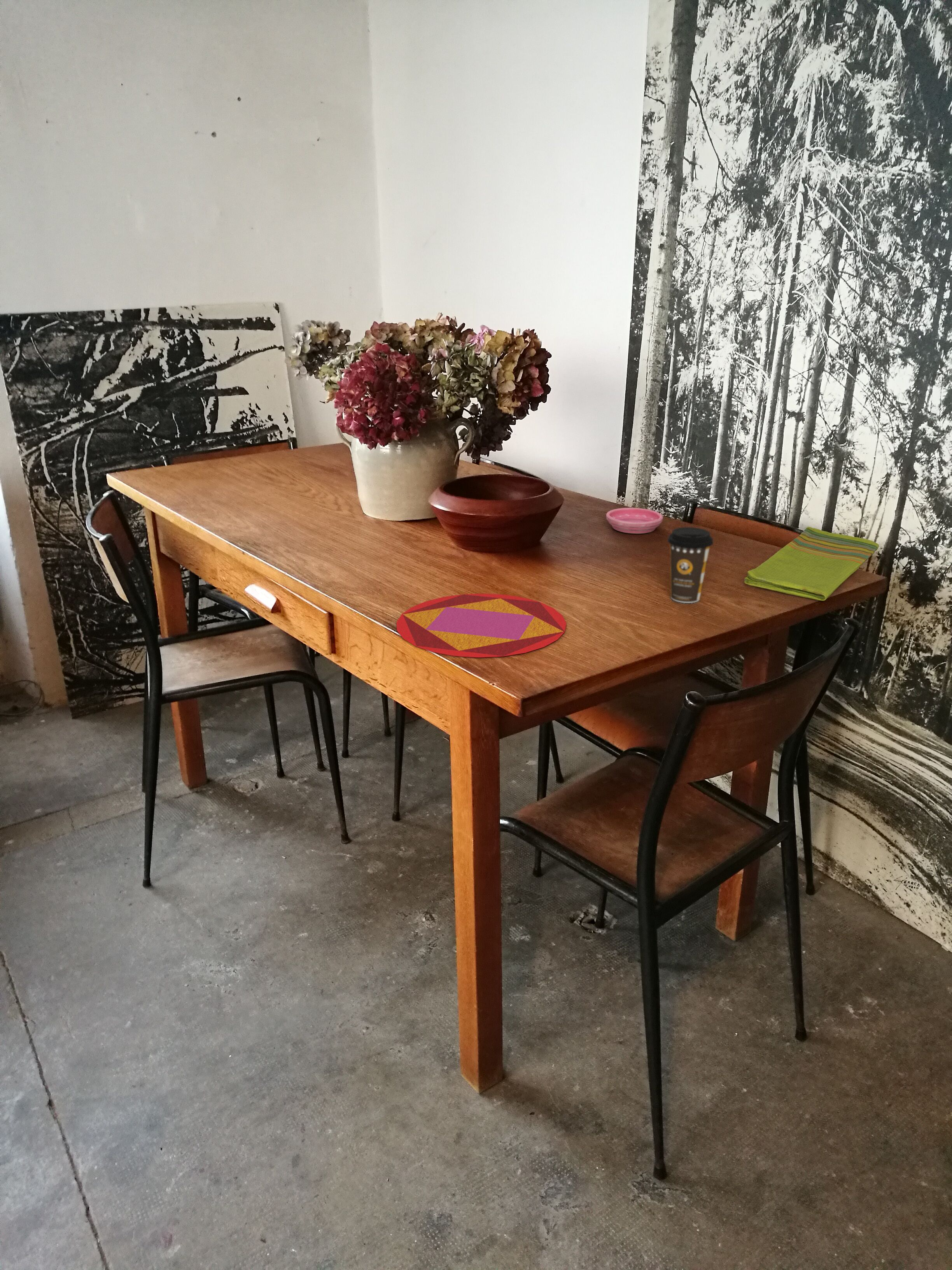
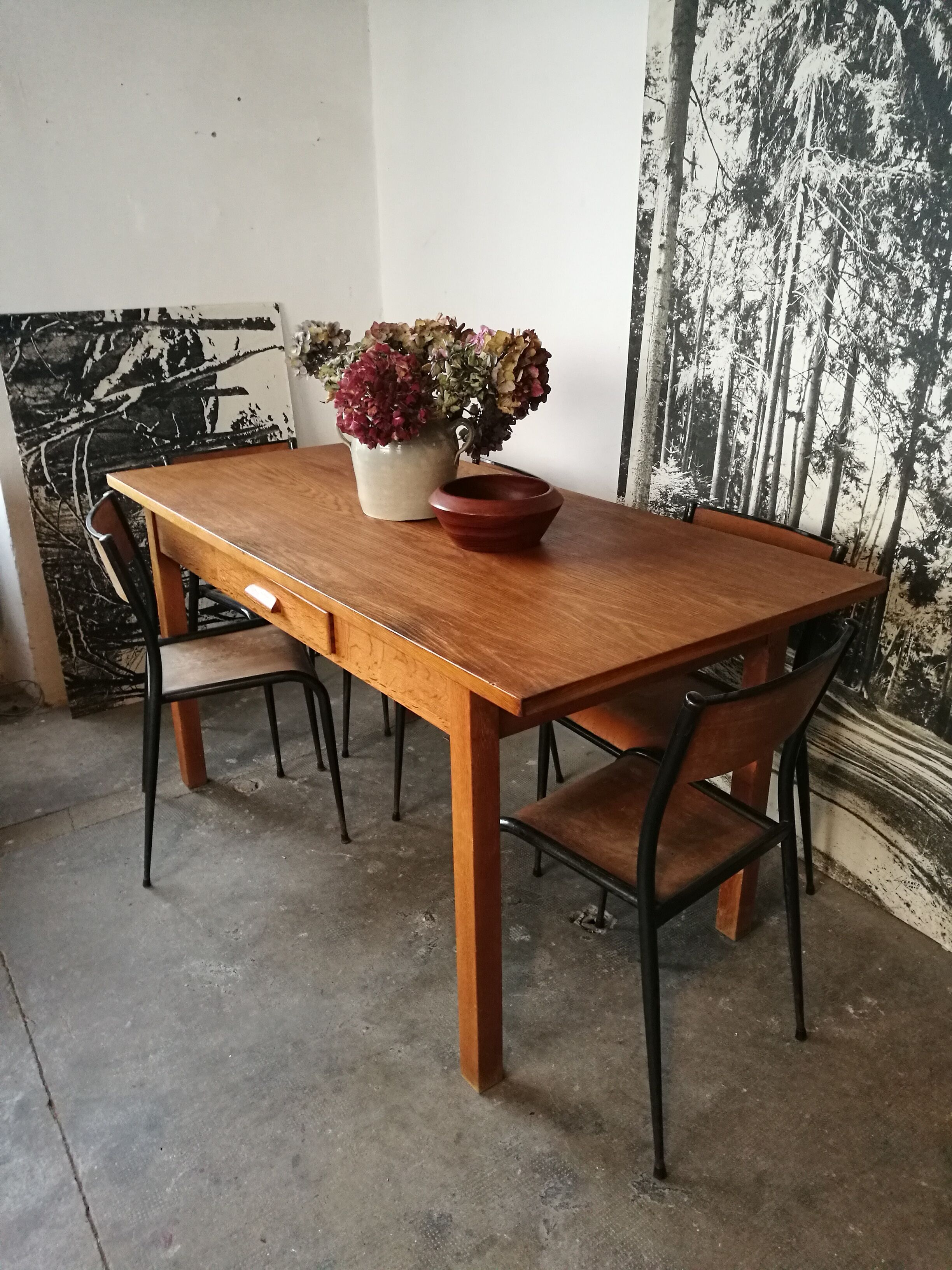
- plate (481, 623)
- coffee cup (688, 565)
- dish towel (815, 560)
- saucer (634, 521)
